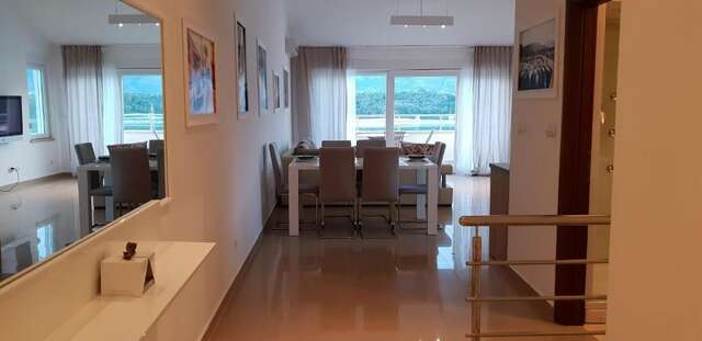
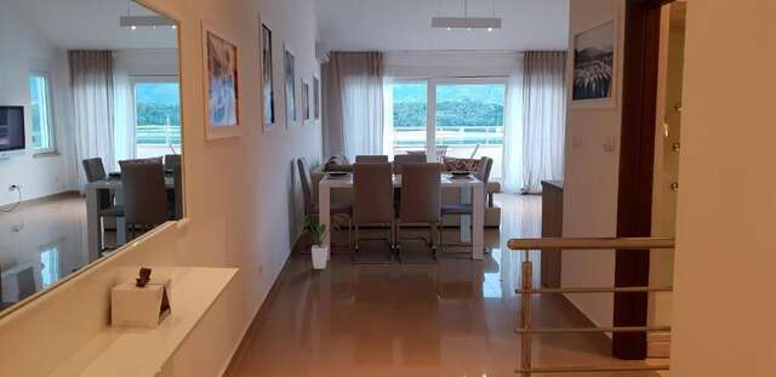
+ house plant (319, 241)
